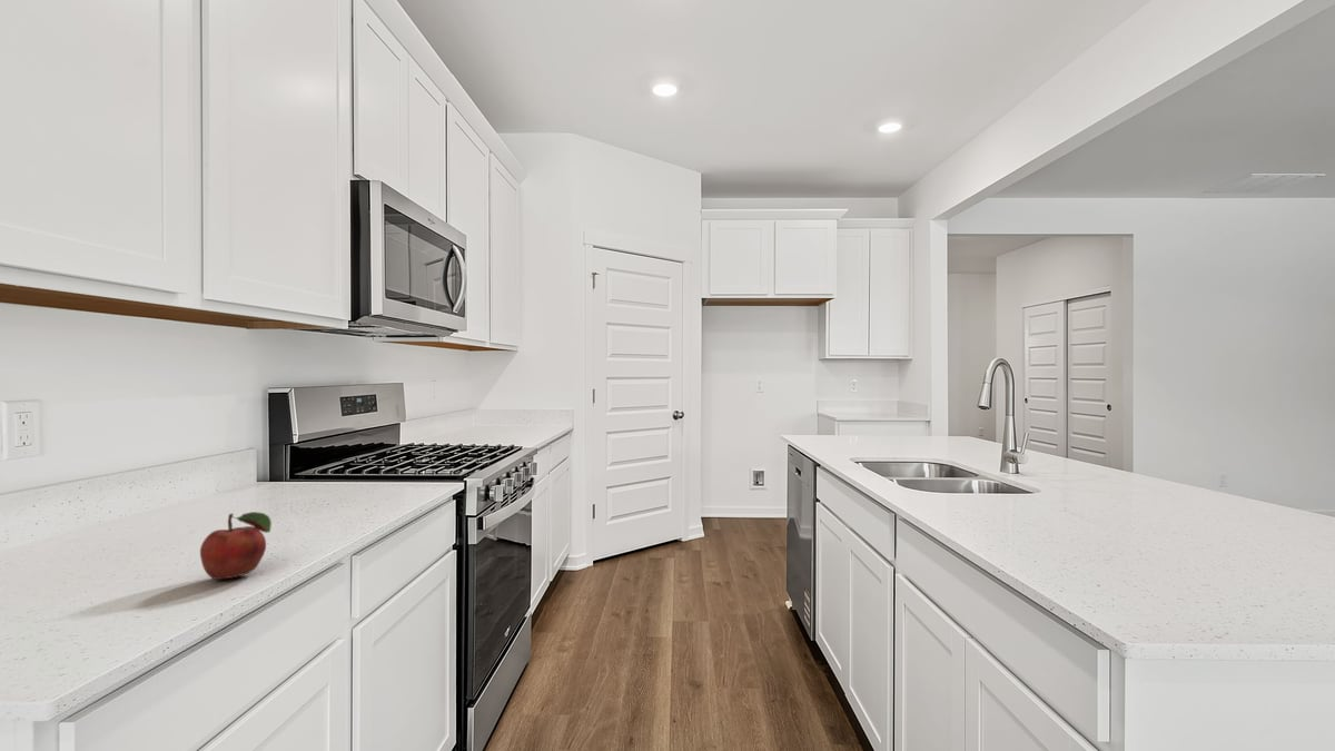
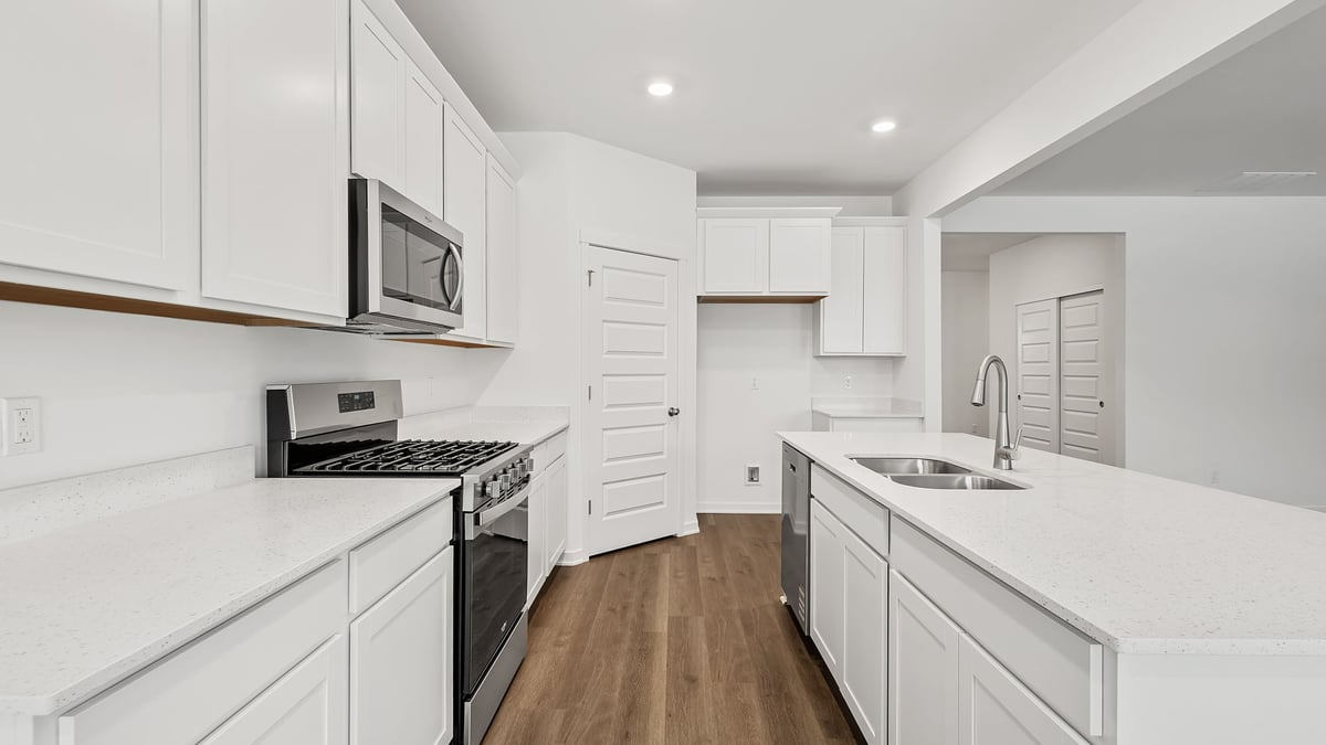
- fruit (237, 544)
